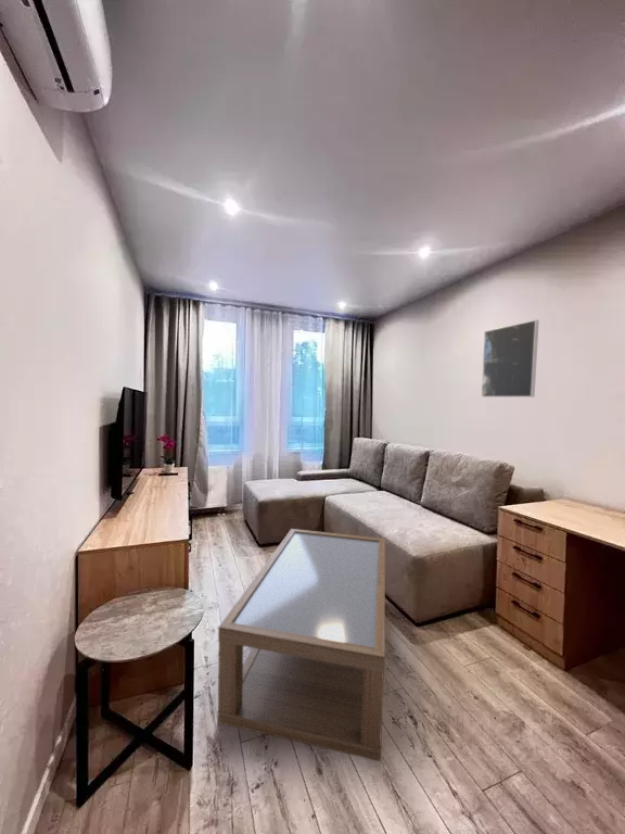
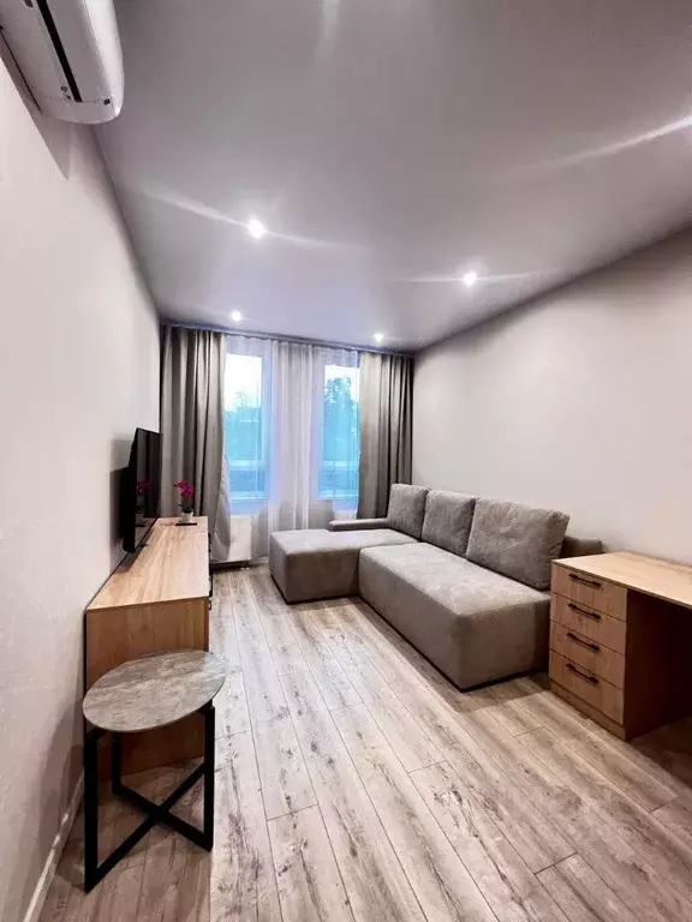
- coffee table (321, 608)
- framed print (507, 362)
